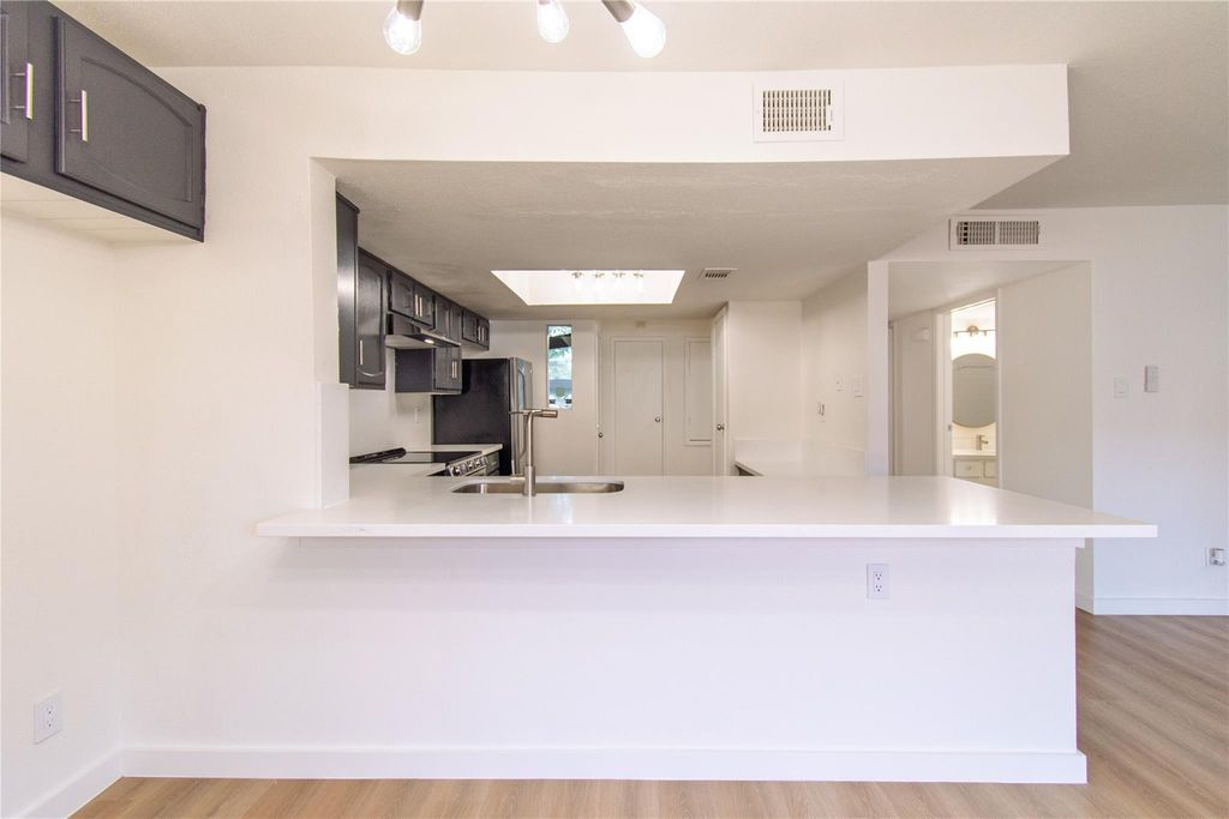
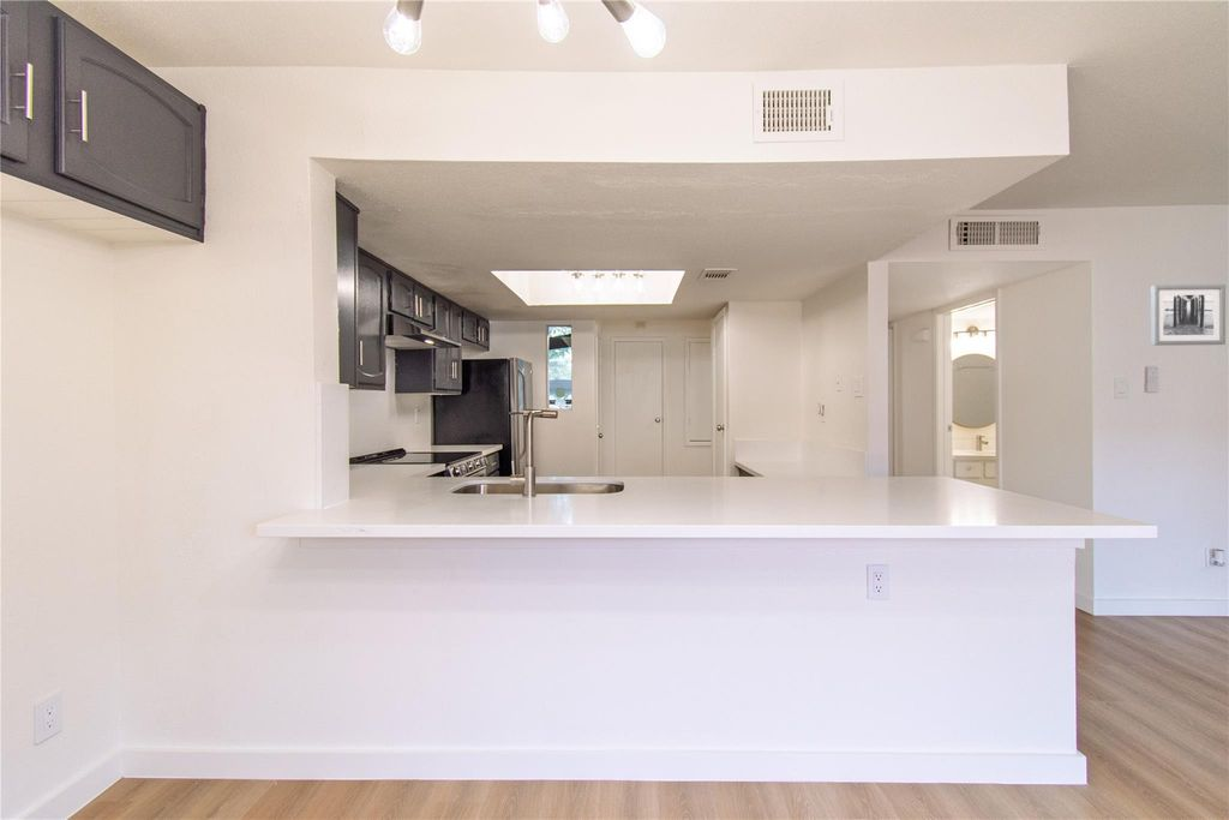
+ wall art (1187, 315)
